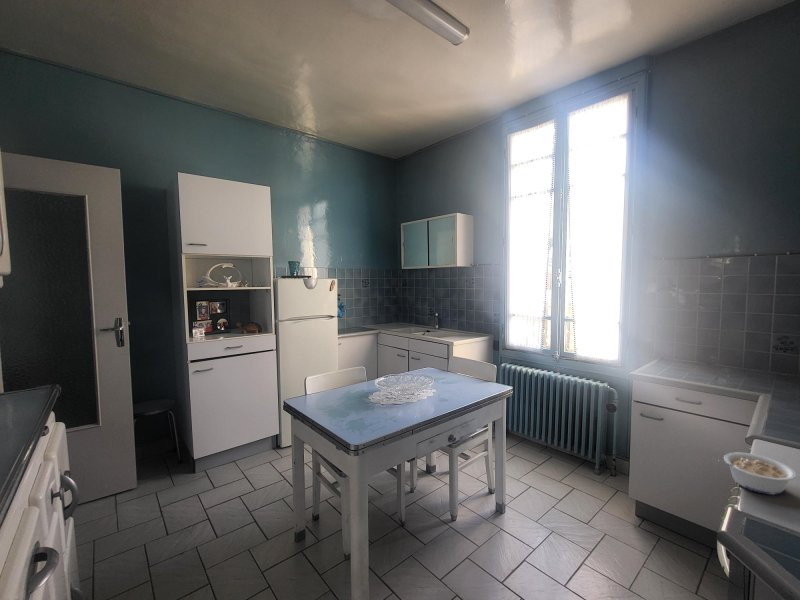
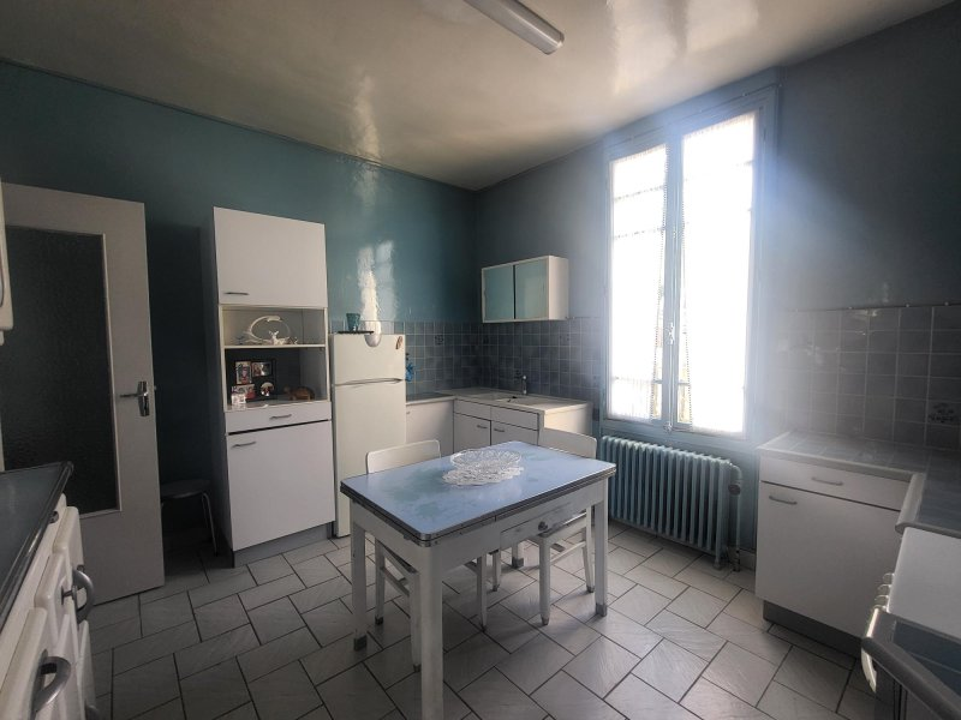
- legume (757, 473)
